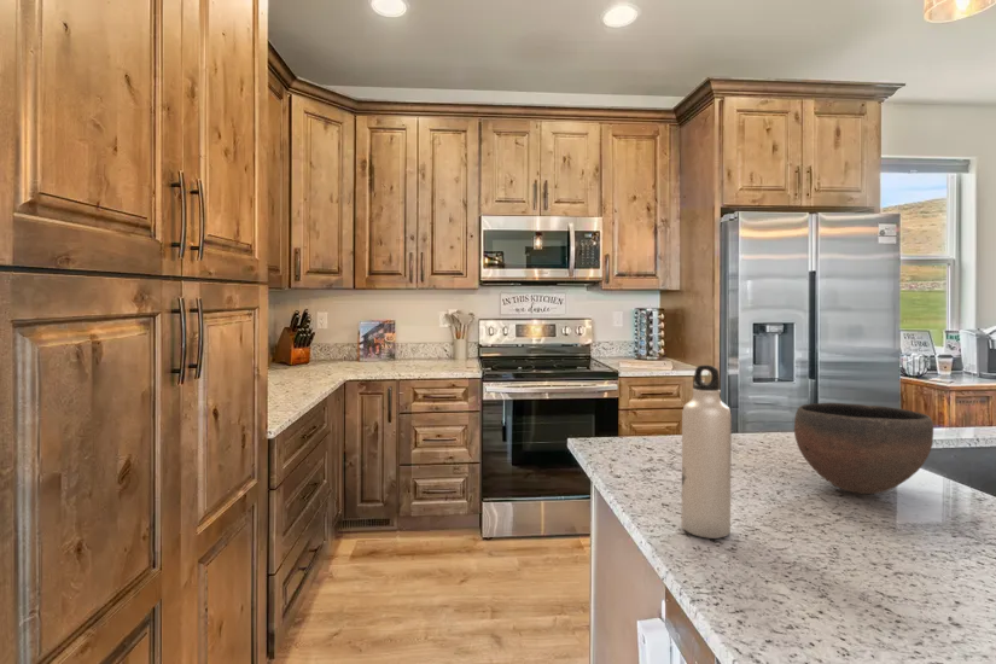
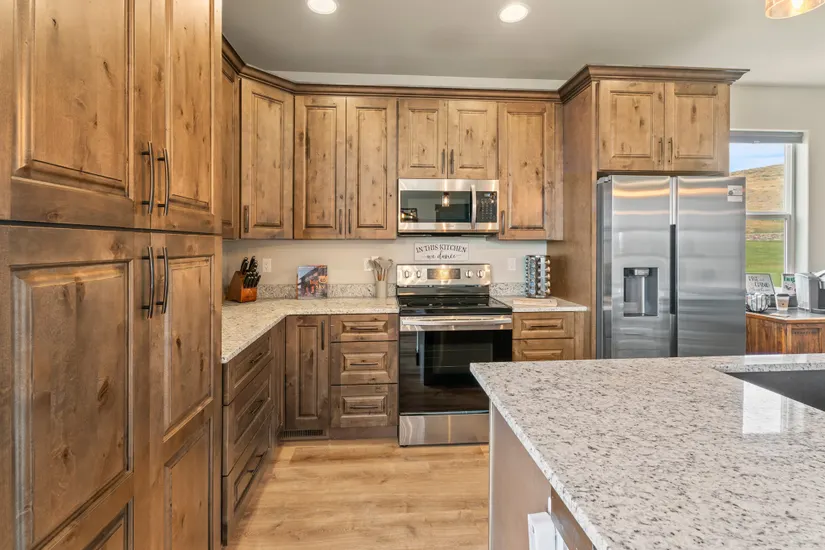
- water bottle (705, 447)
- bowl (858, 450)
